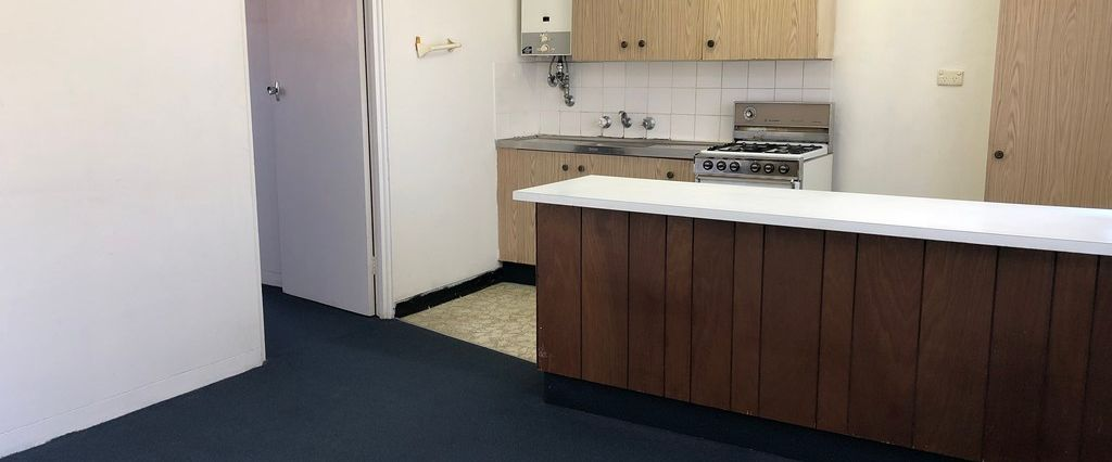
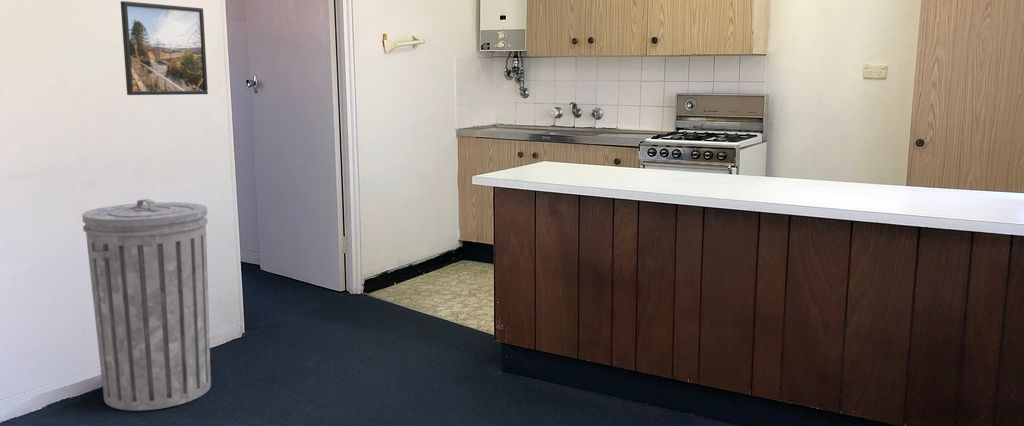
+ trash can (151, 297)
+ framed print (166, 50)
